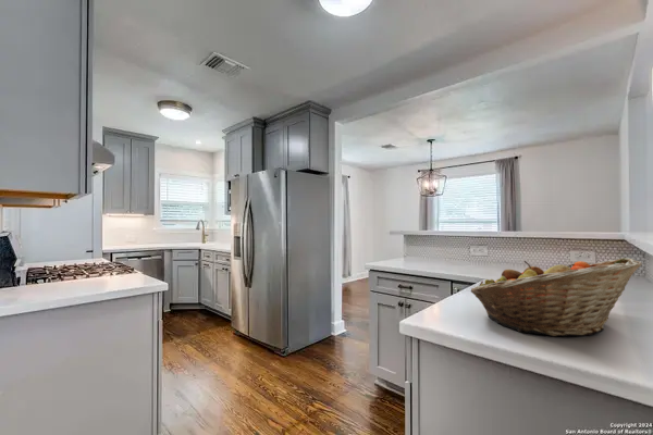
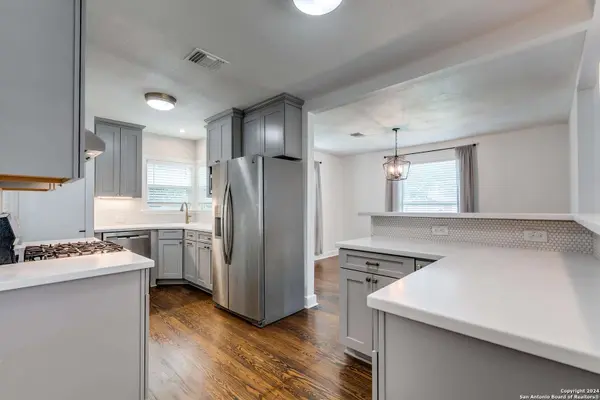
- fruit basket (550, 288)
